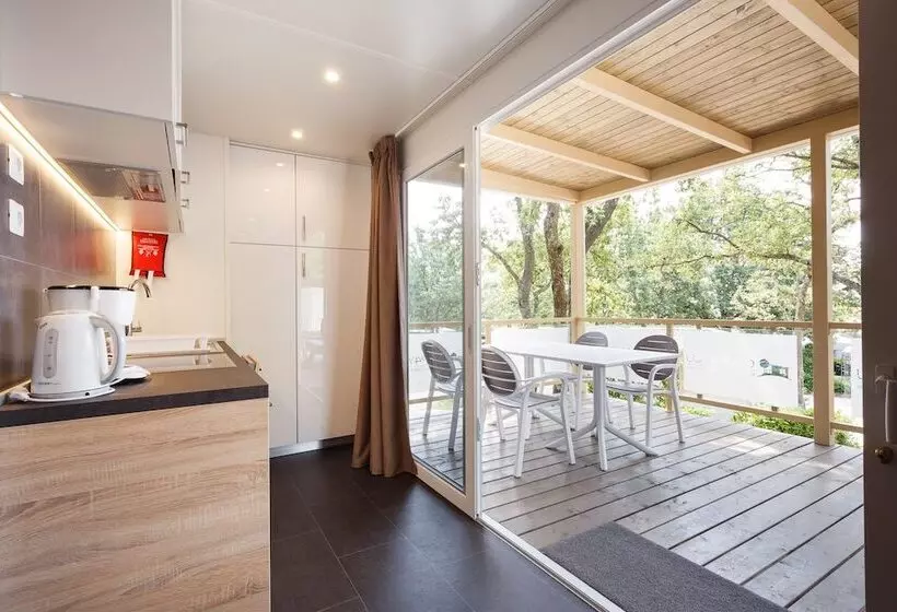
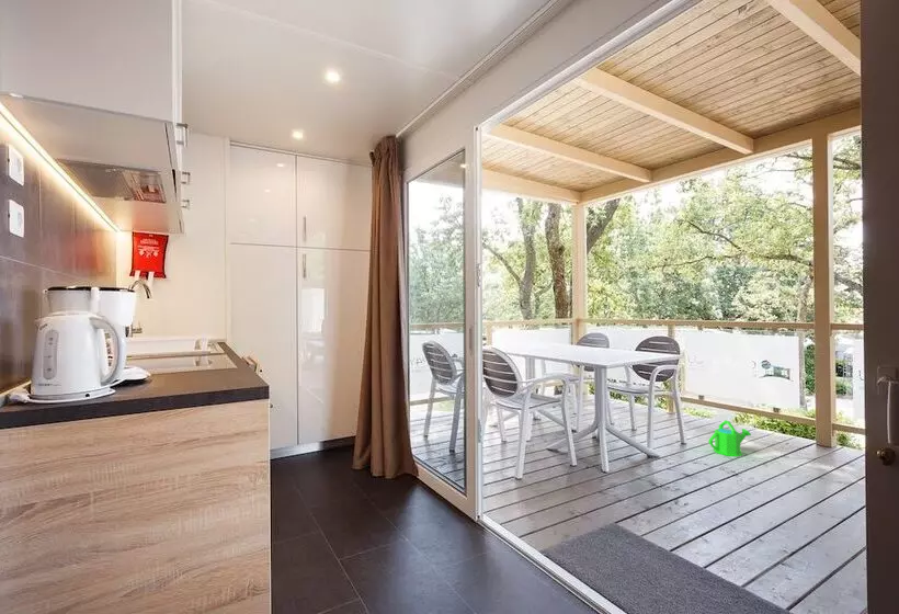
+ watering can (729, 435)
